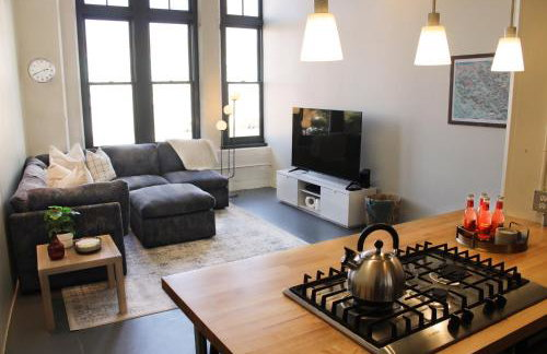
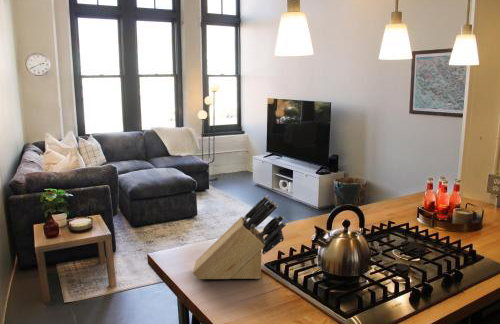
+ knife block (239, 236)
